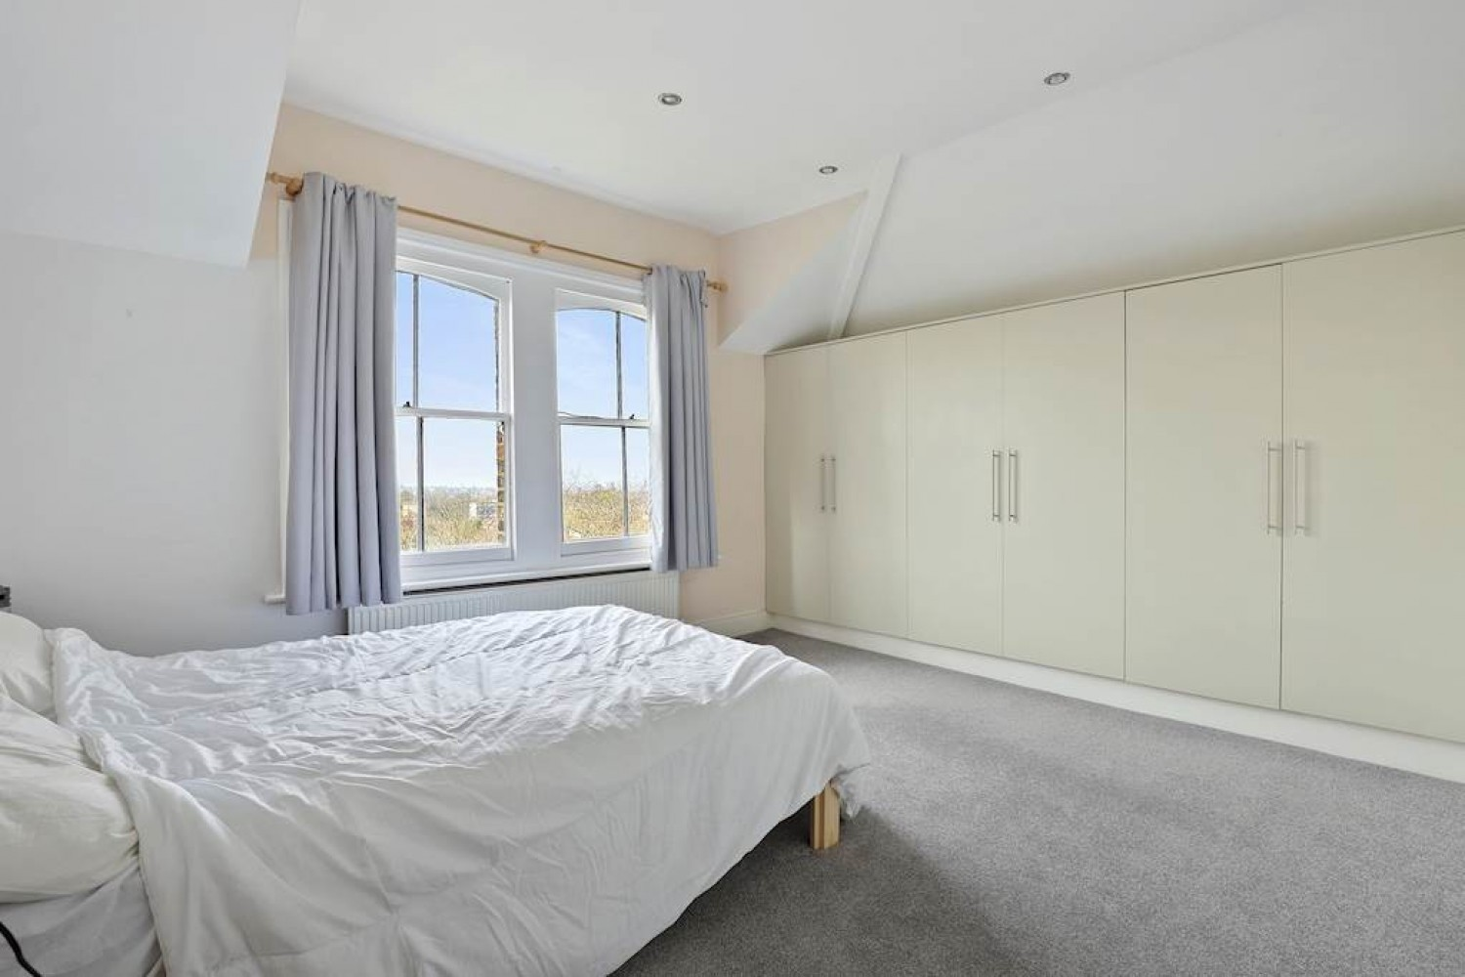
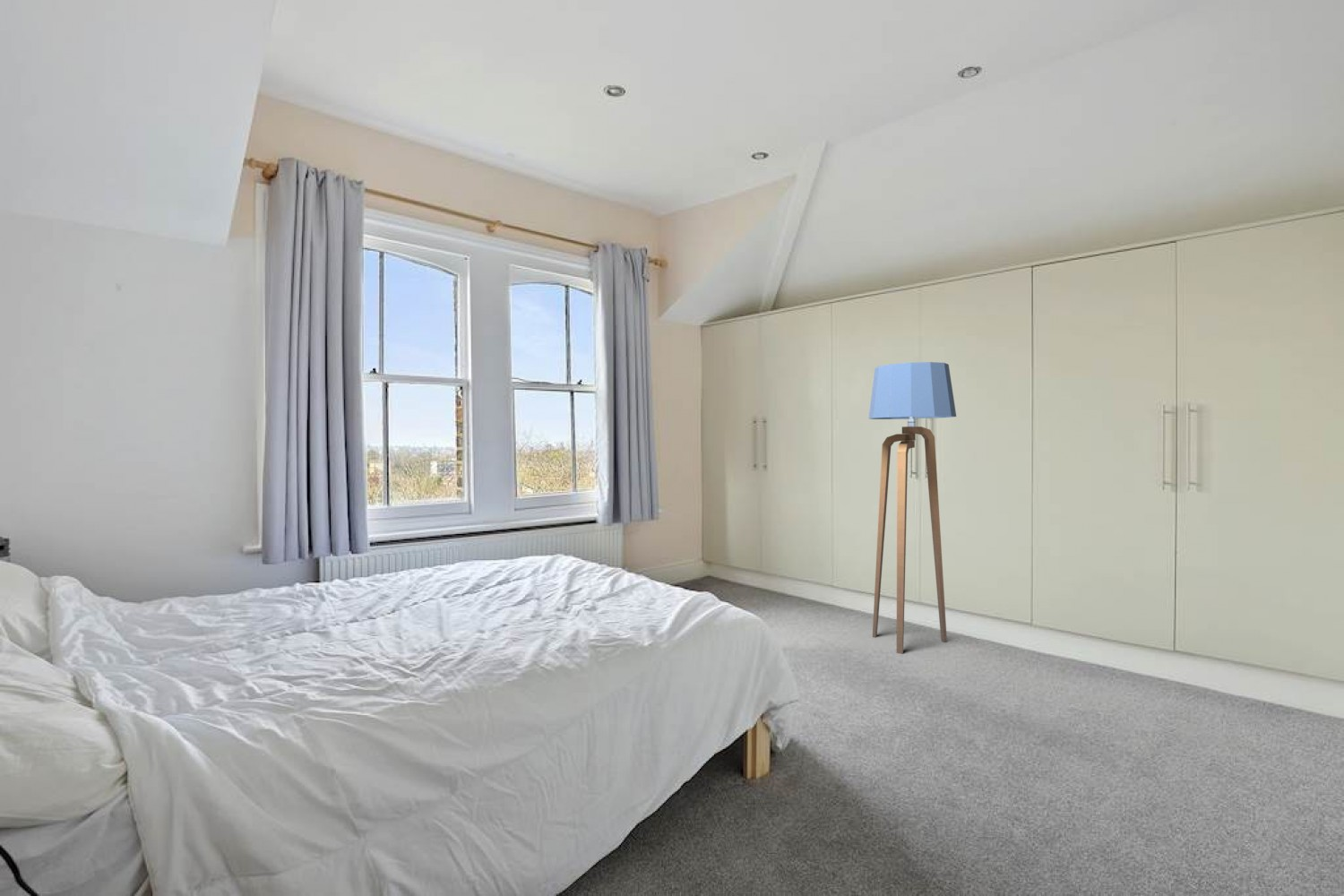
+ floor lamp (906, 504)
